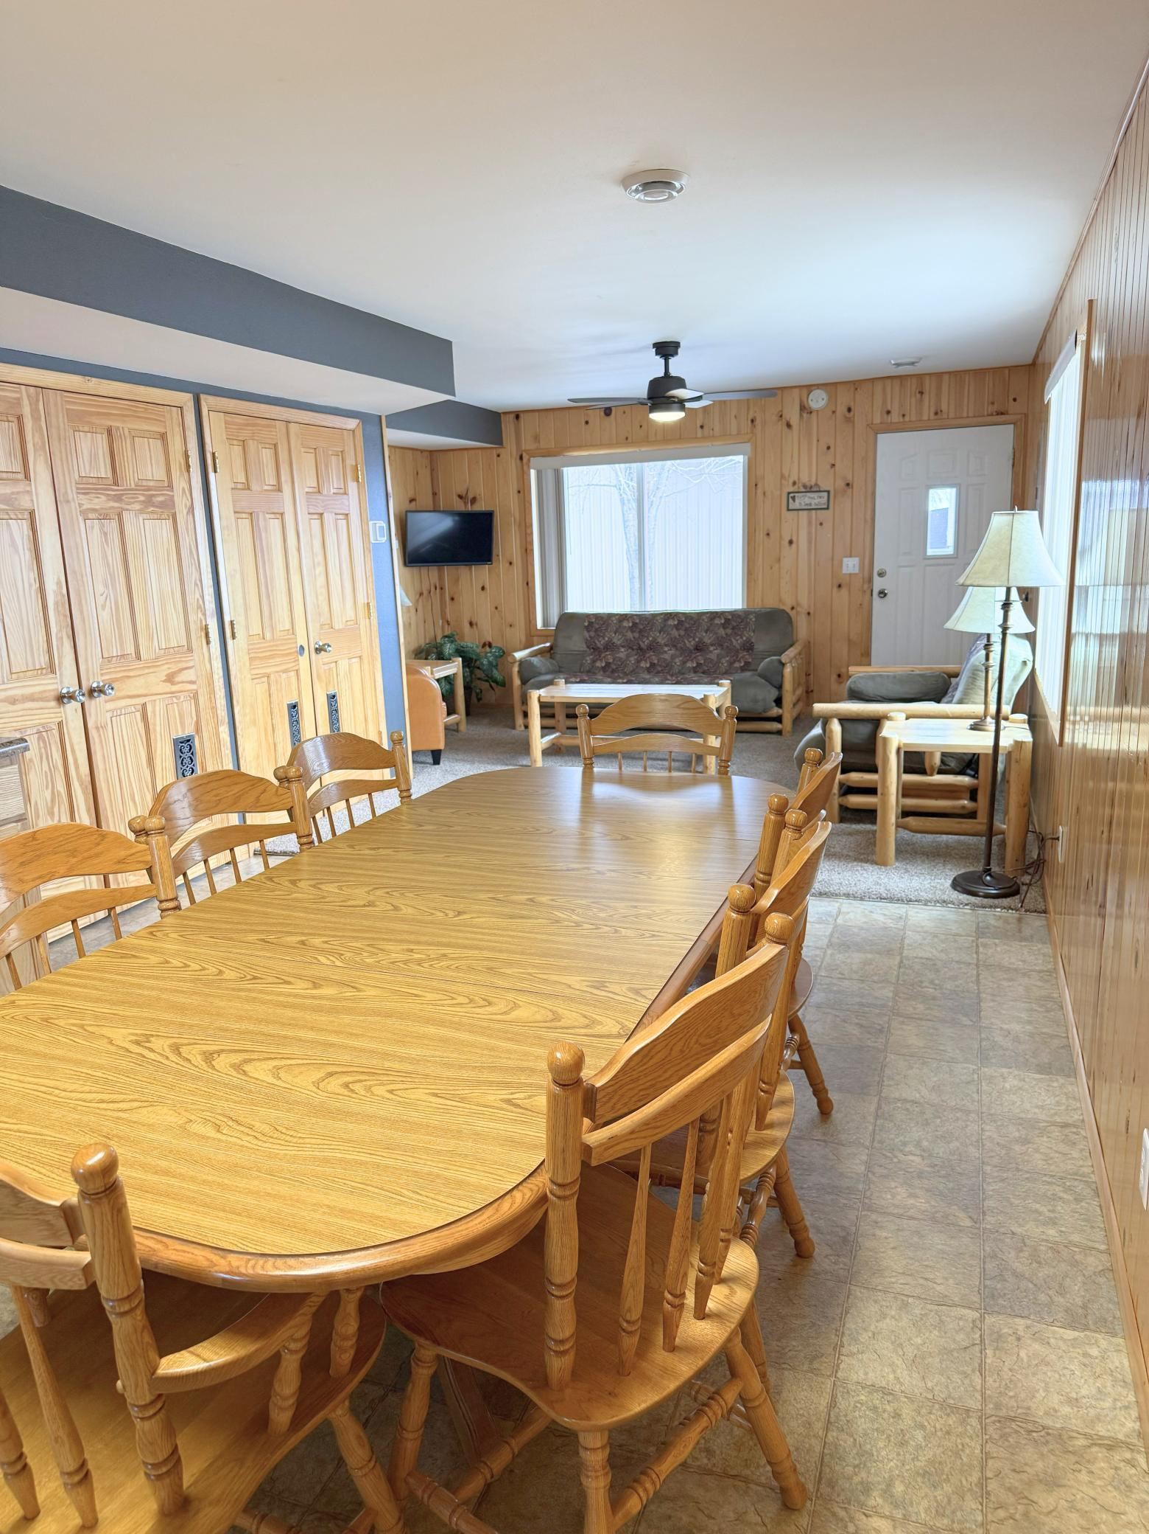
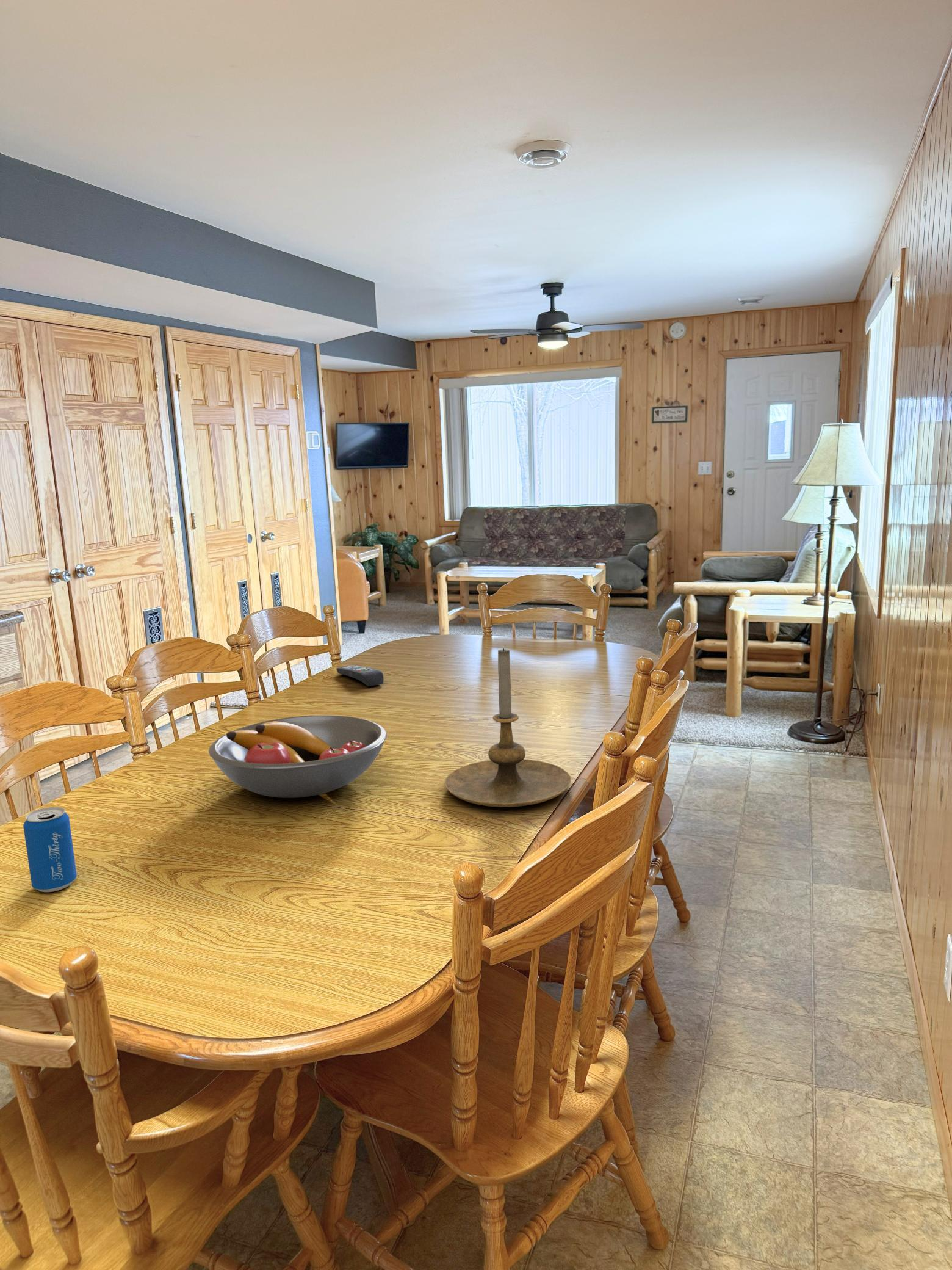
+ remote control (359, 673)
+ fruit bowl (300, 755)
+ beverage can (50, 849)
+ candle holder (505, 719)
